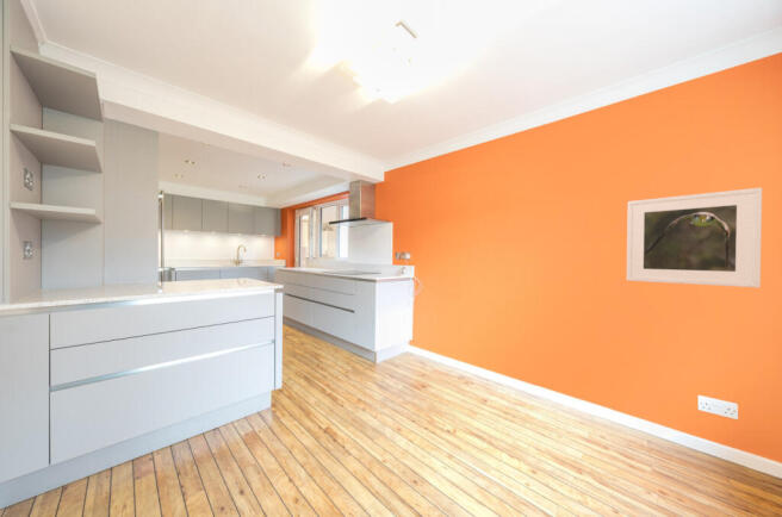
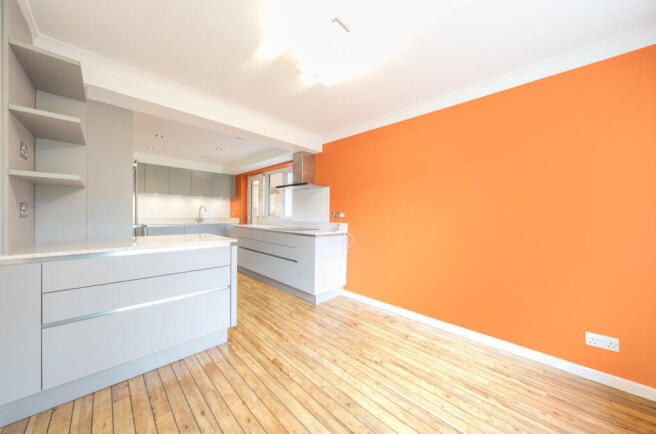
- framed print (685, 239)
